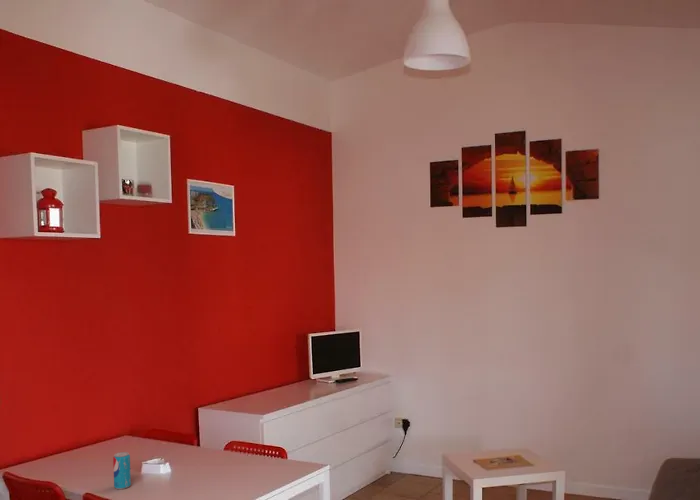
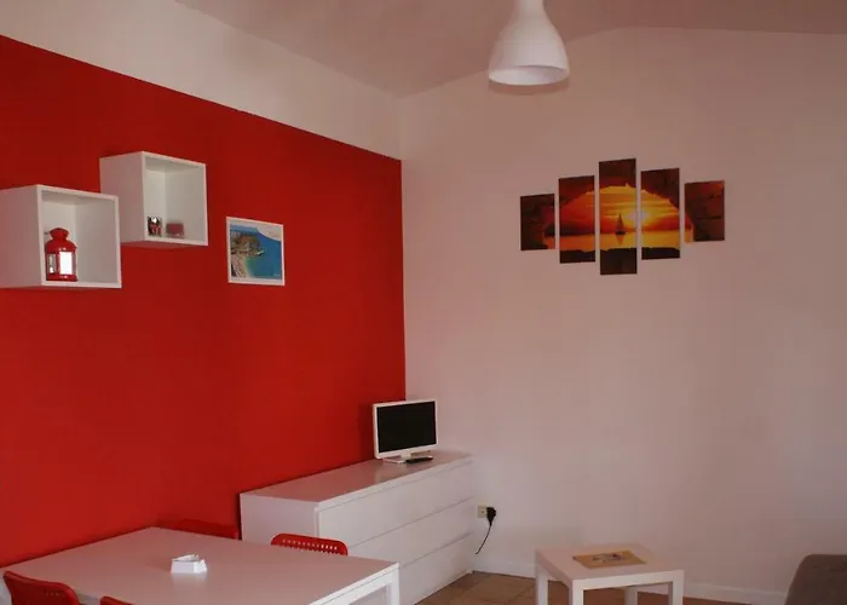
- beverage can (122, 470)
